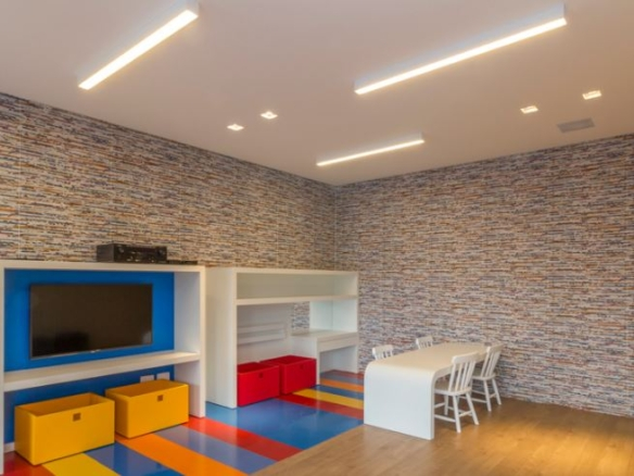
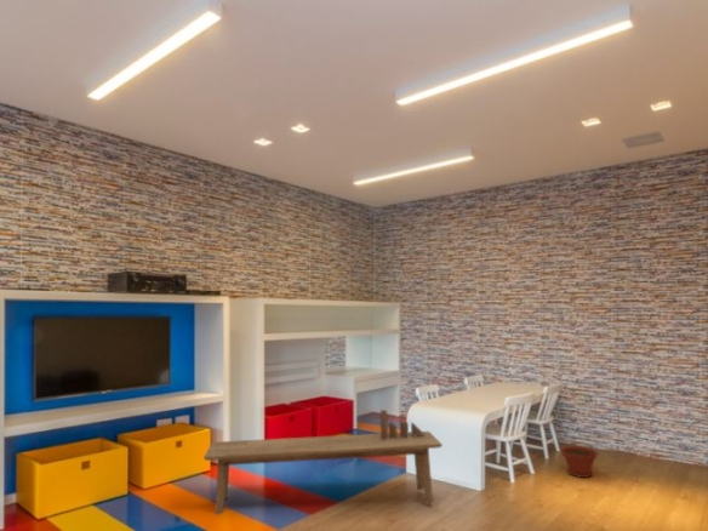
+ bench (325, 458)
+ wooden block set (402, 422)
+ plant pot (579, 462)
